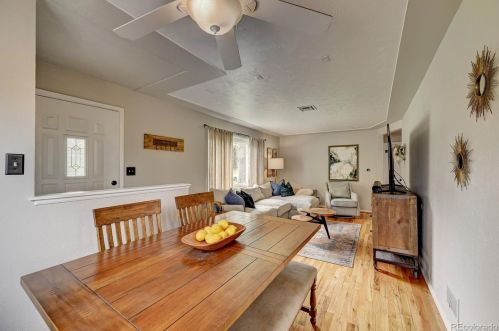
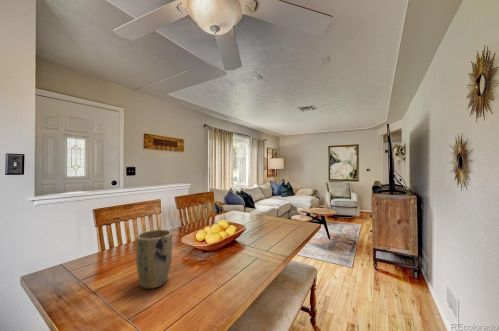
+ plant pot (154, 258)
